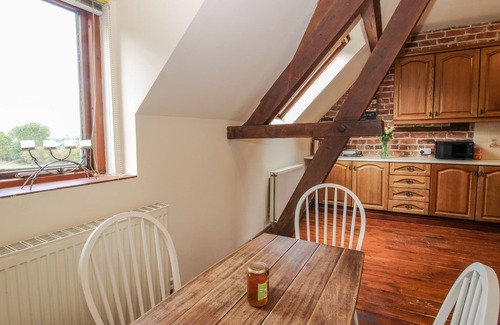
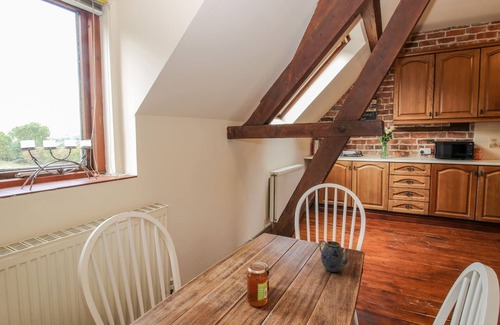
+ teapot (333, 255)
